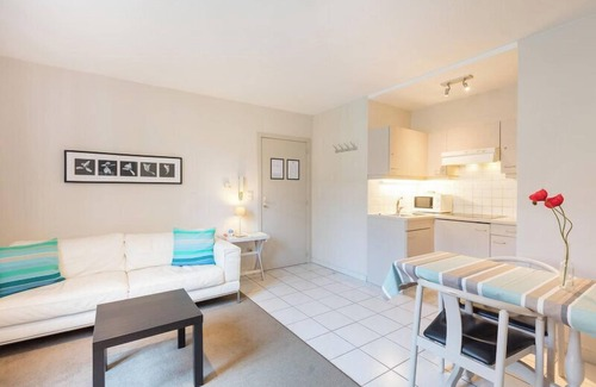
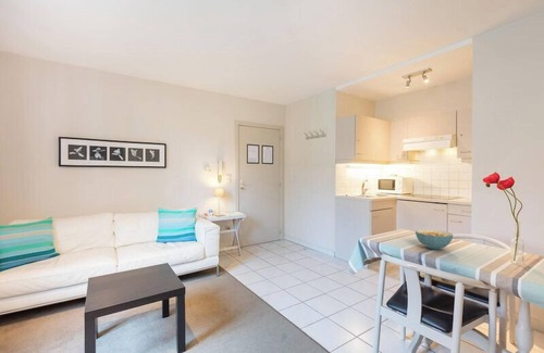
+ cereal bowl (433, 240)
